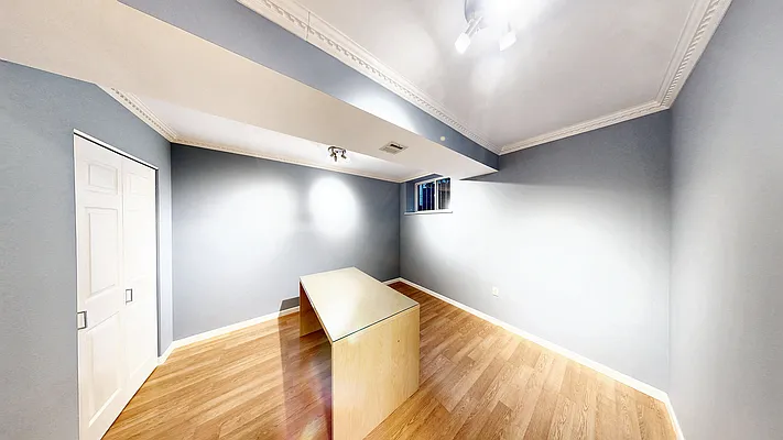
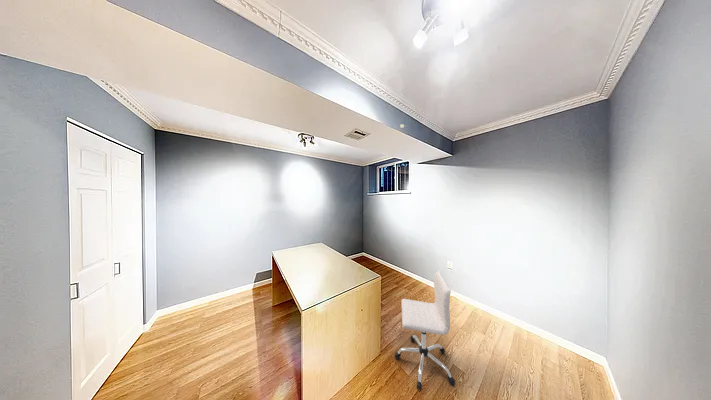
+ chair (421, 319)
